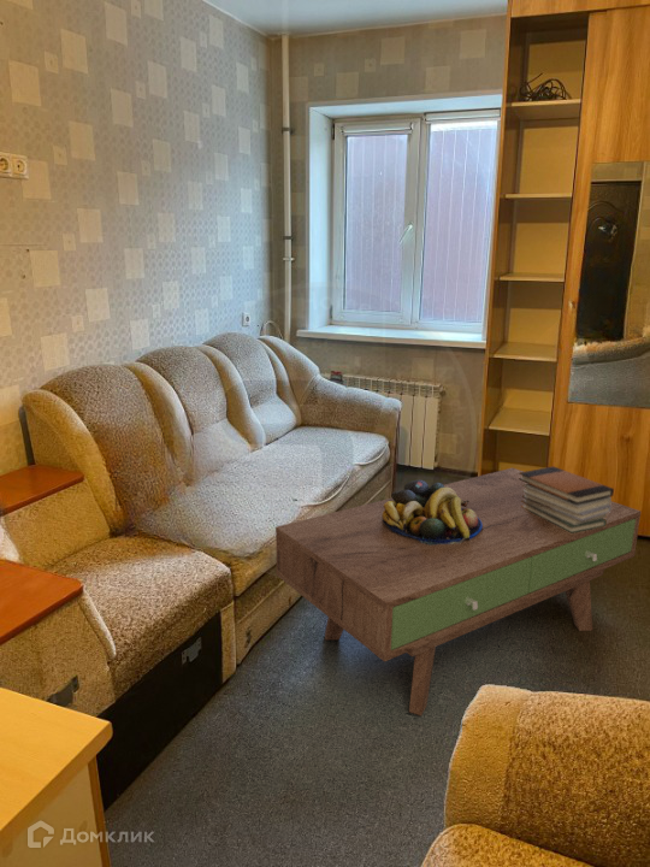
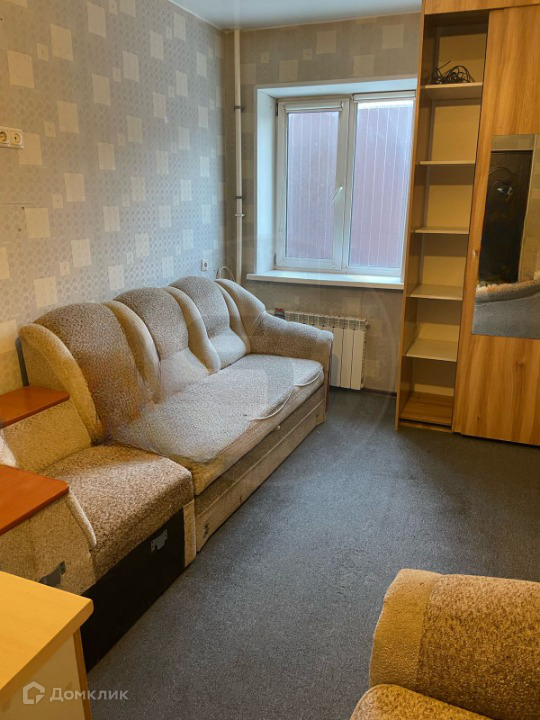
- book stack (563, 497)
- fruit bowl (433, 505)
- coffee table (463, 578)
